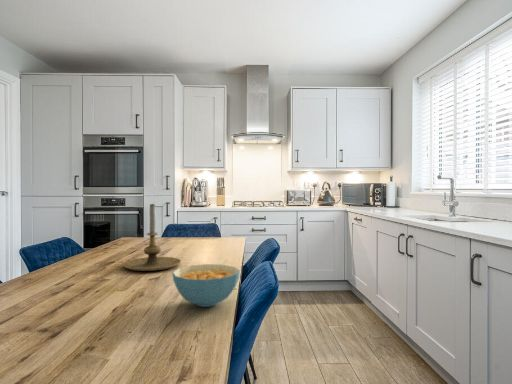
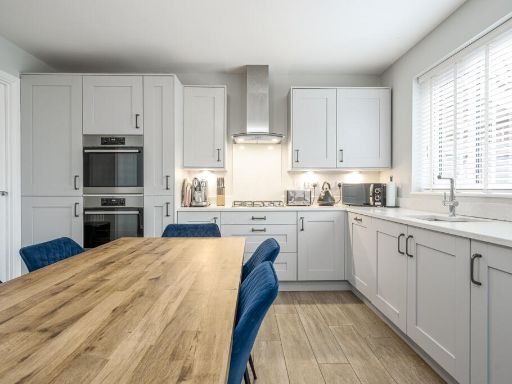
- cereal bowl (206, 287)
- candle holder (152, 234)
